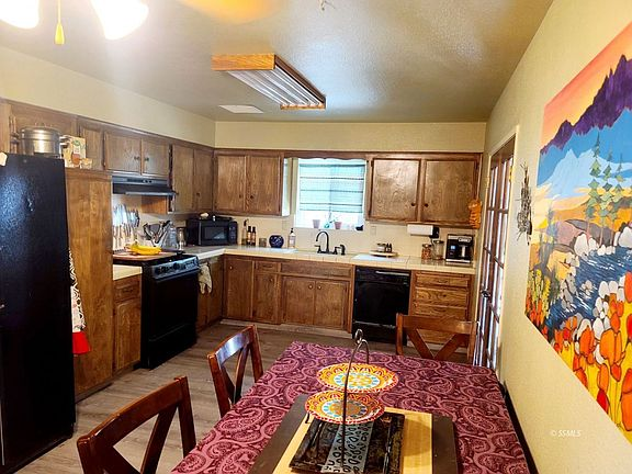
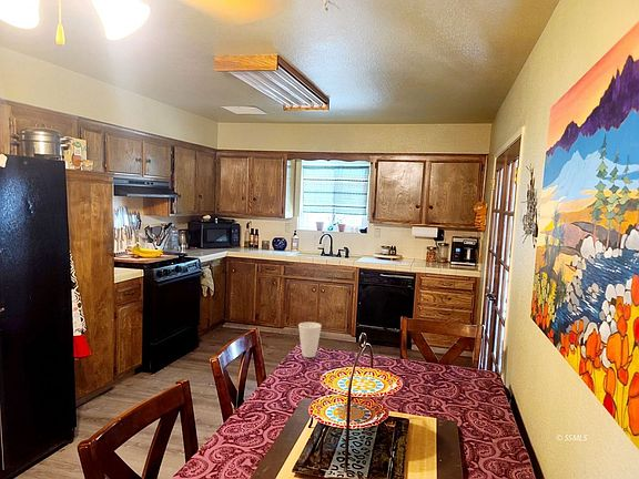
+ cup (308, 339)
